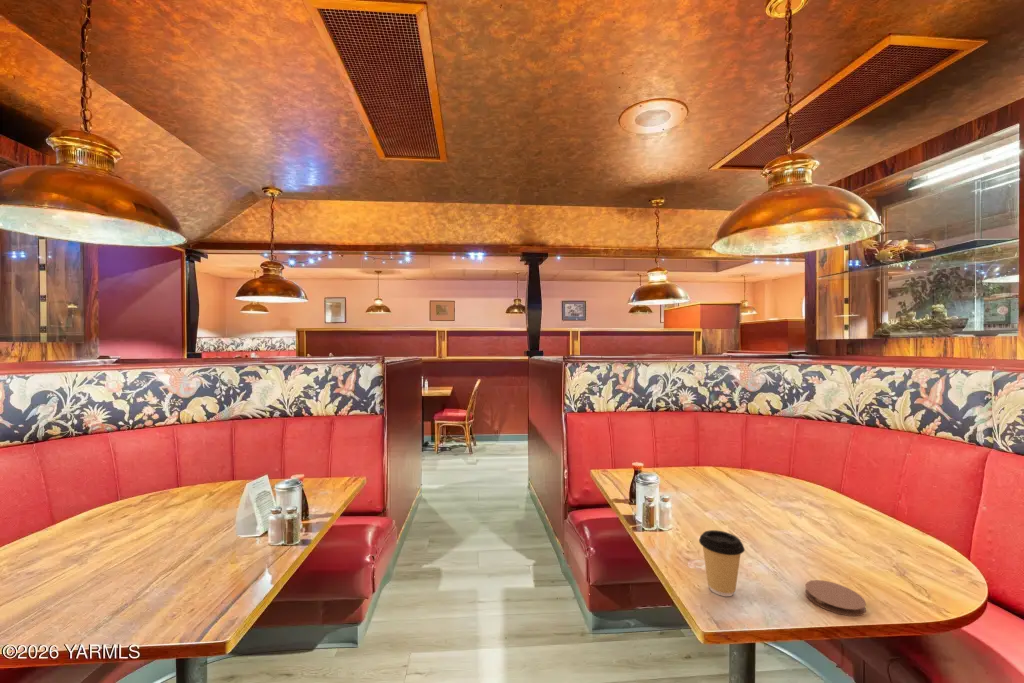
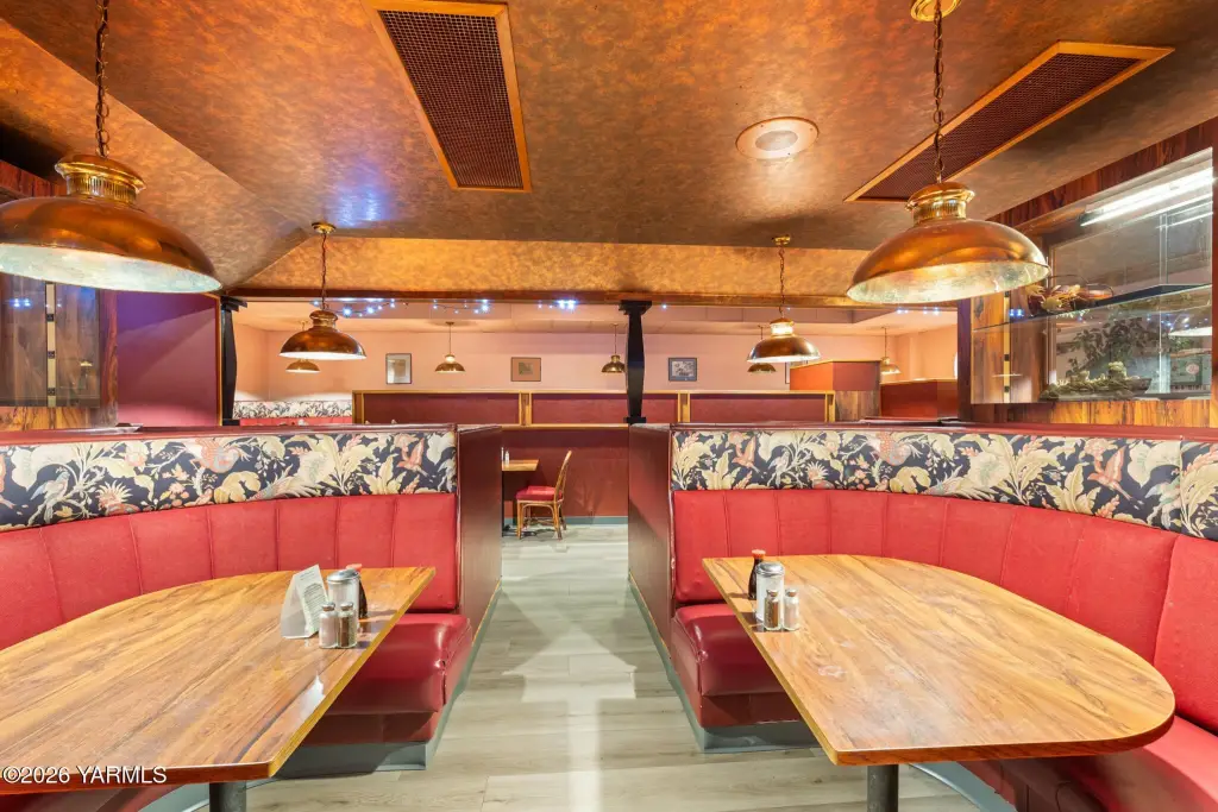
- coaster (834, 597)
- coffee cup (721, 562)
